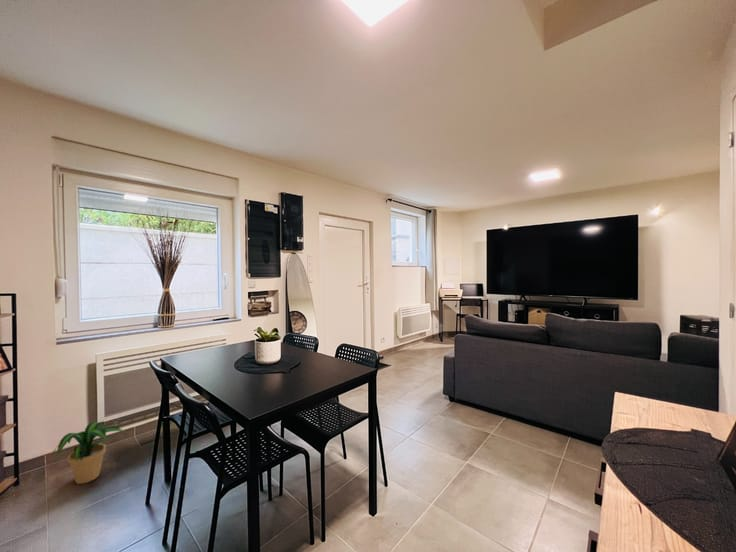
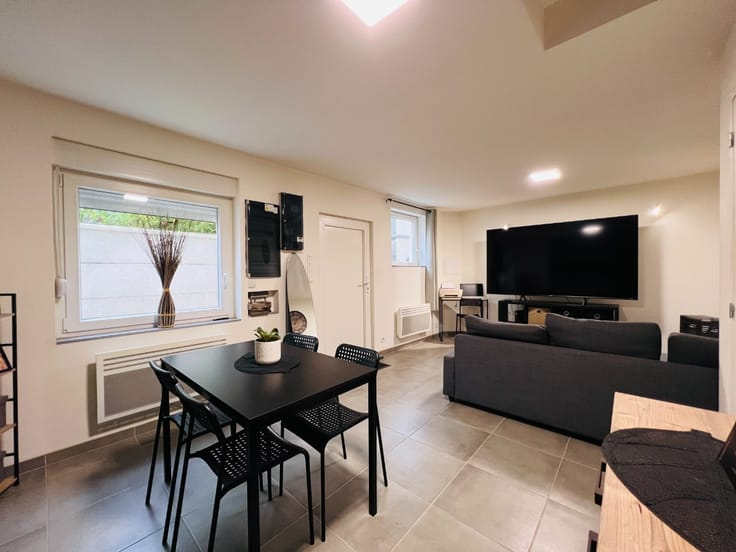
- potted plant (87, 452)
